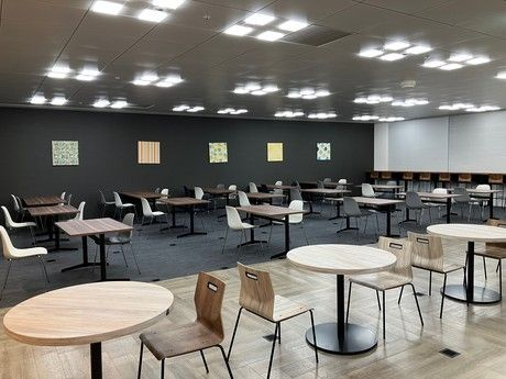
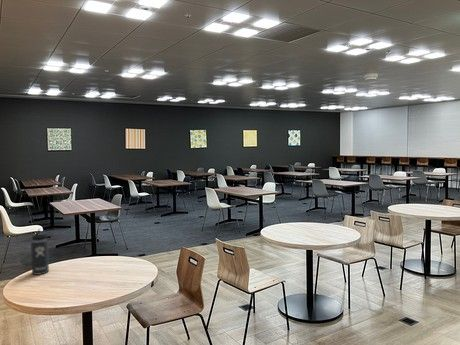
+ thermos bottle (41, 250)
